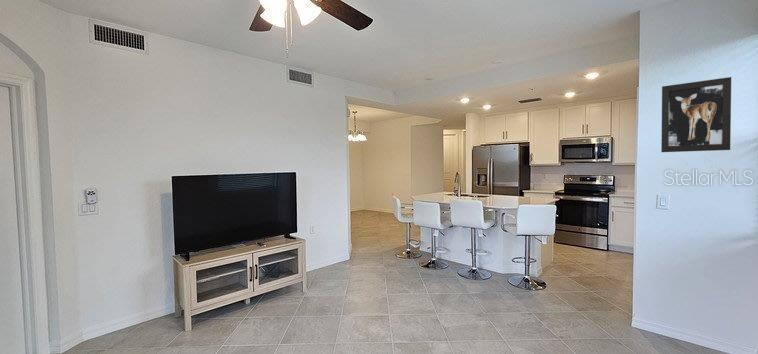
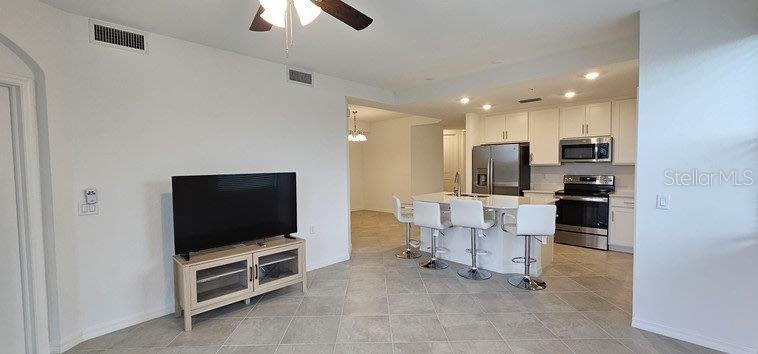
- wall art (694, 116)
